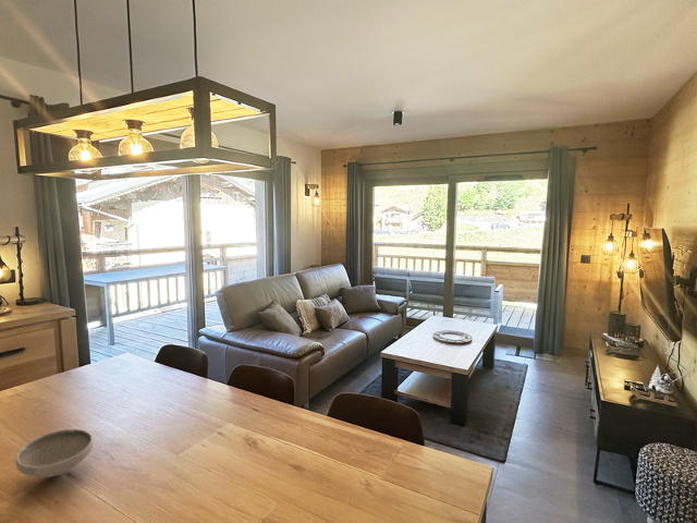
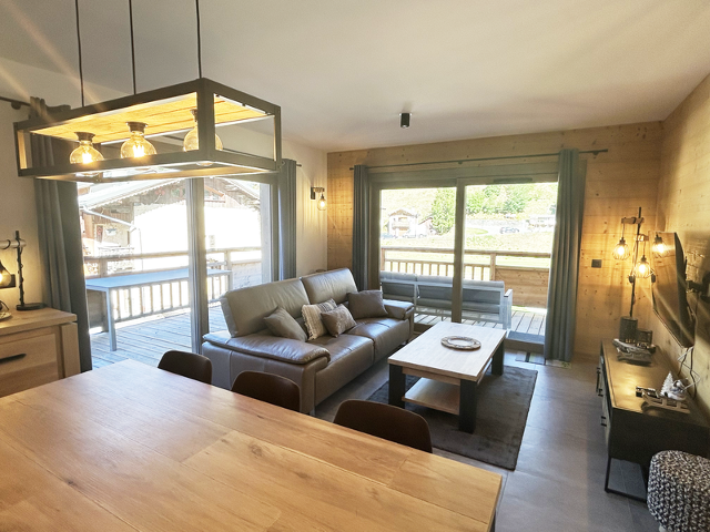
- bowl (57, 458)
